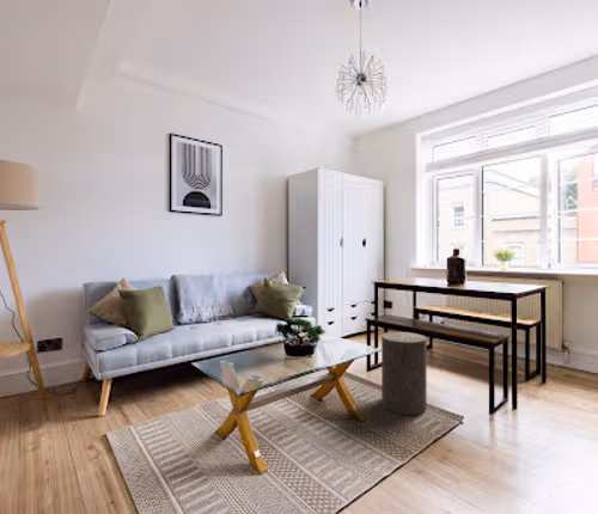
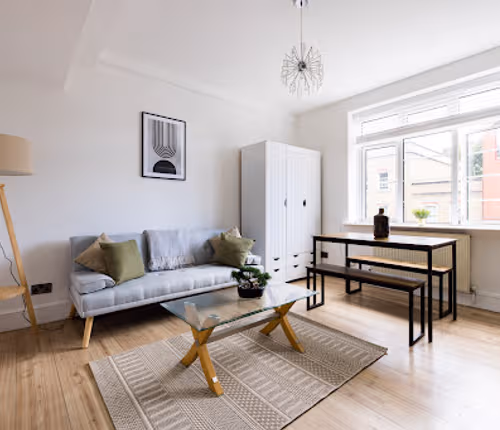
- stool (403, 371)
